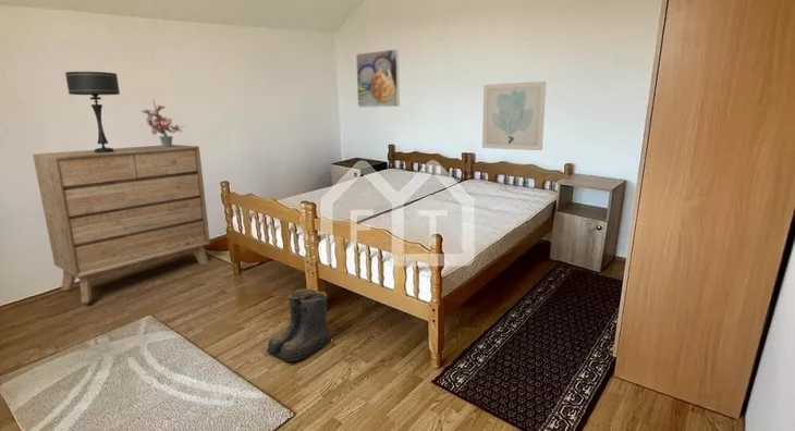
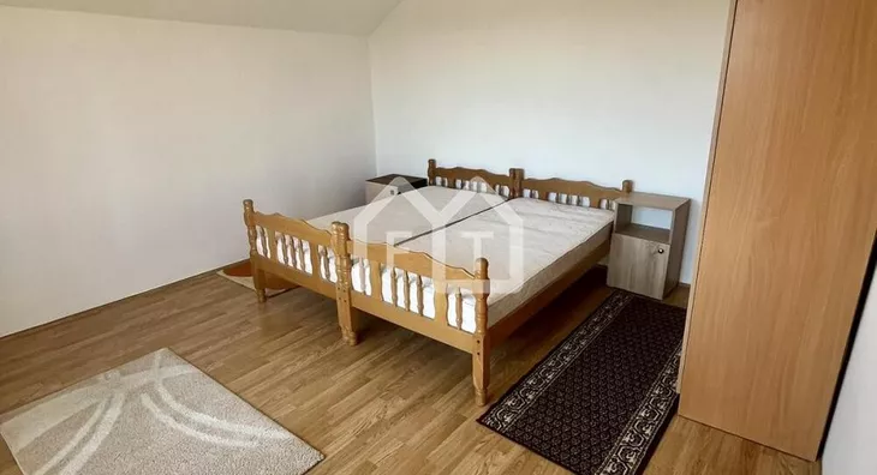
- wall art (512, 116)
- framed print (377, 79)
- dresser (131, 214)
- boots (297, 322)
- table lamp (98, 113)
- potted plant (160, 122)
